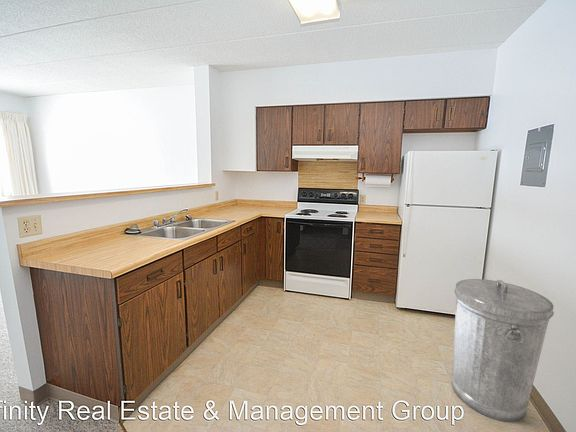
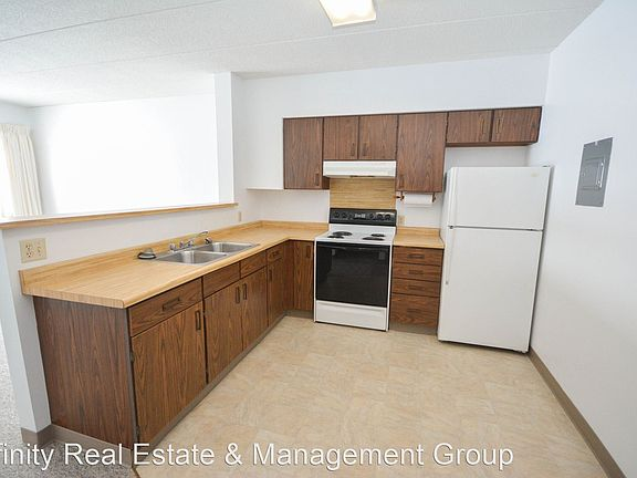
- trash can (494, 340)
